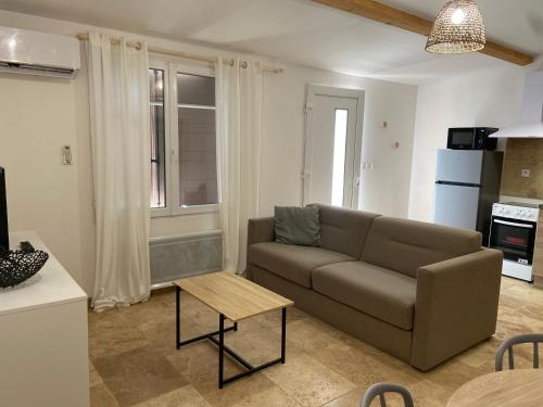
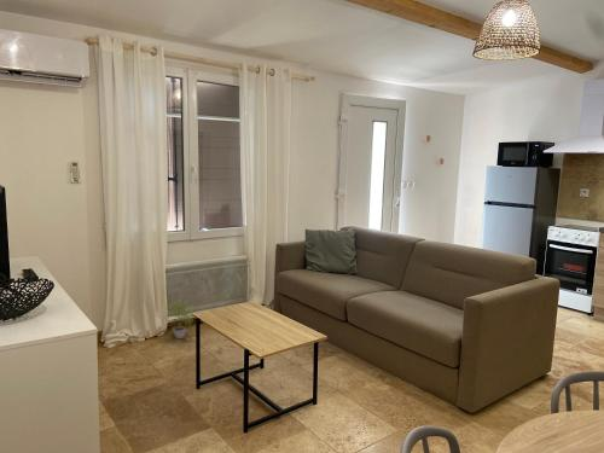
+ potted plant (180, 316)
